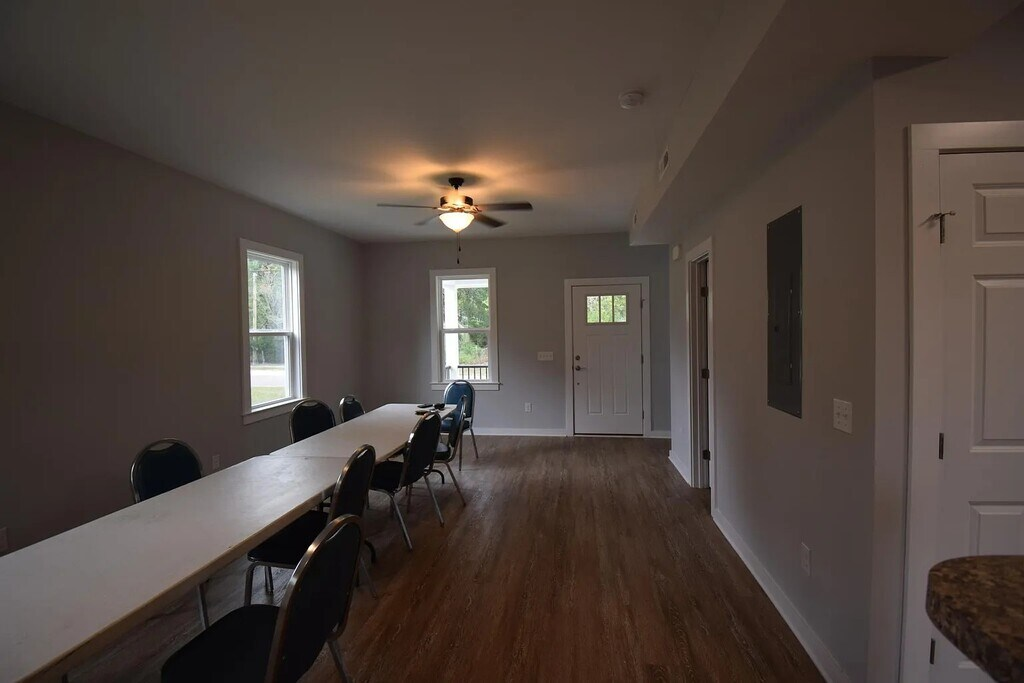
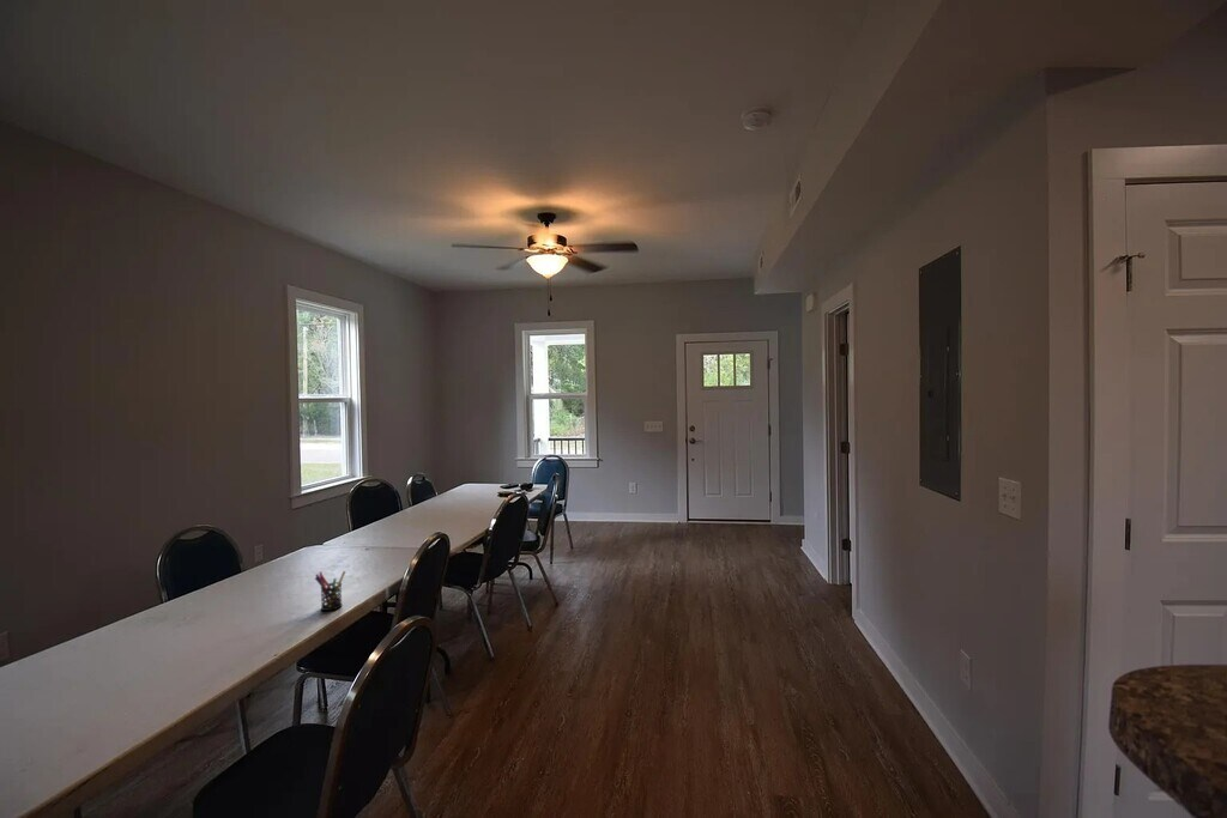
+ pen holder (331, 589)
